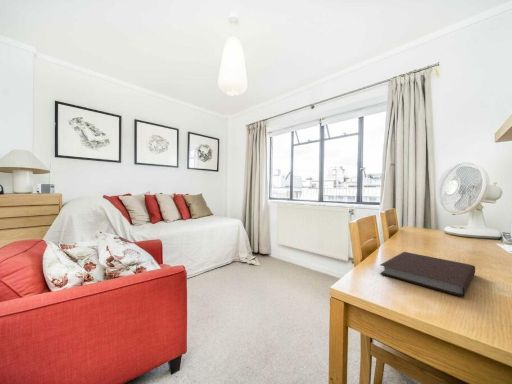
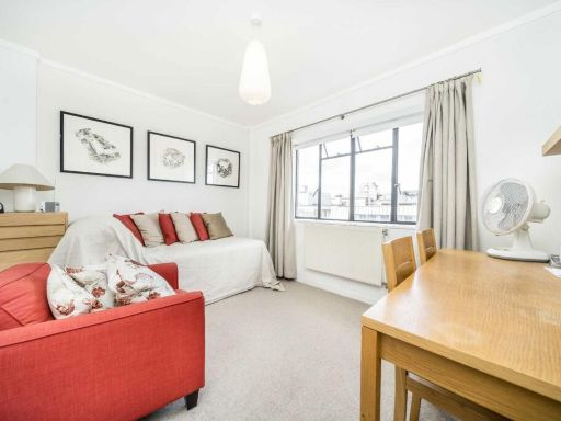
- notebook (427, 269)
